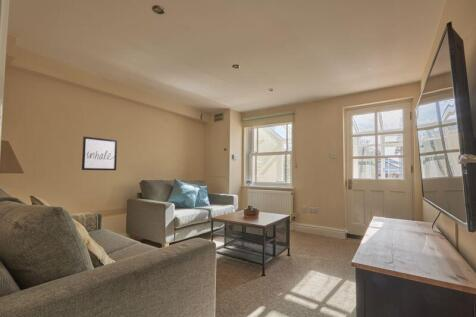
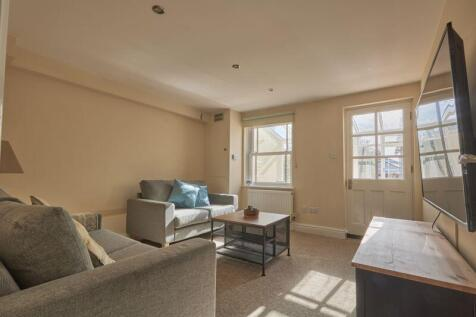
- wall art (100, 154)
